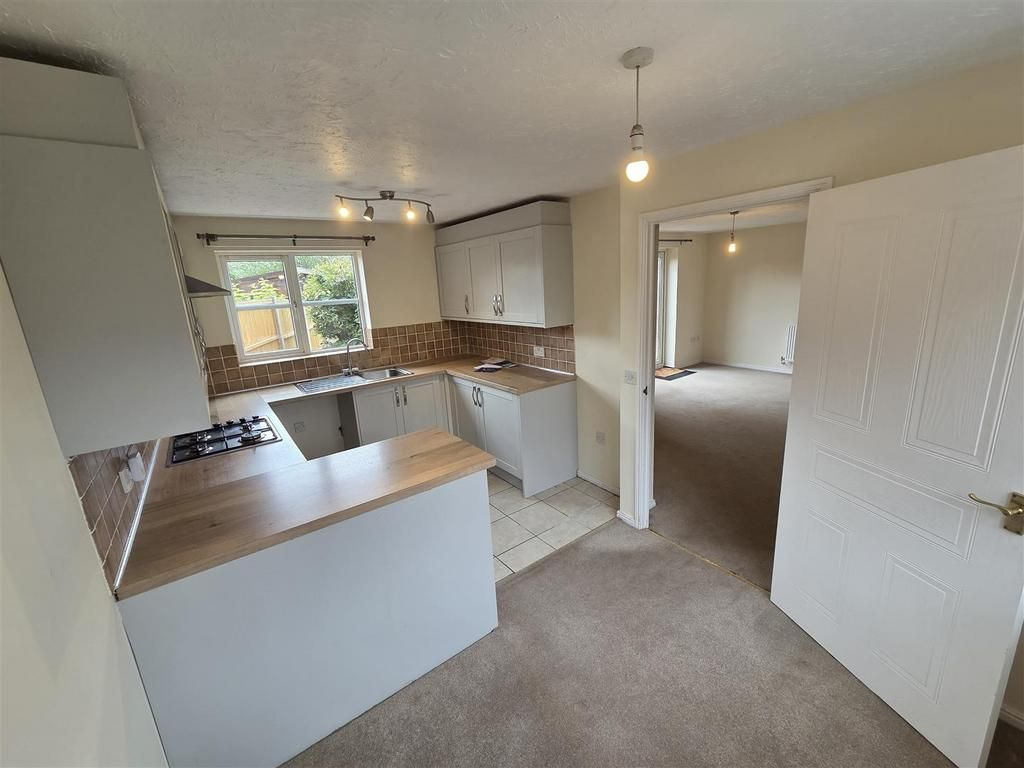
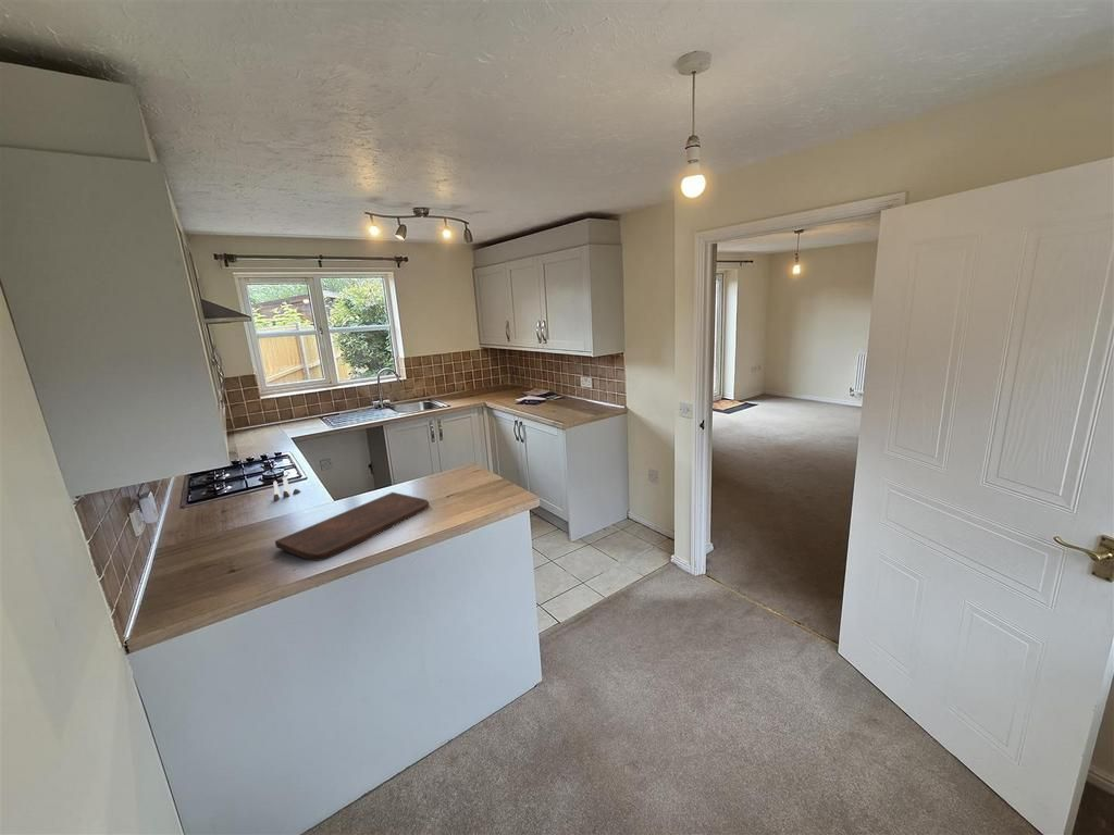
+ salt and pepper shaker set (284, 487)
+ cutting board (361, 522)
